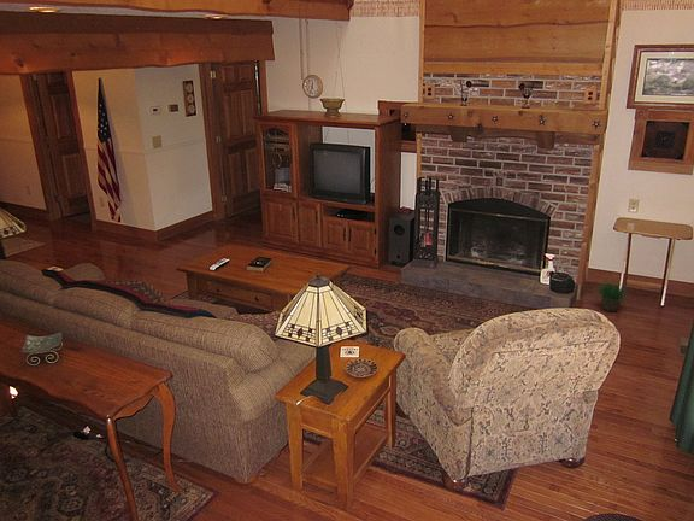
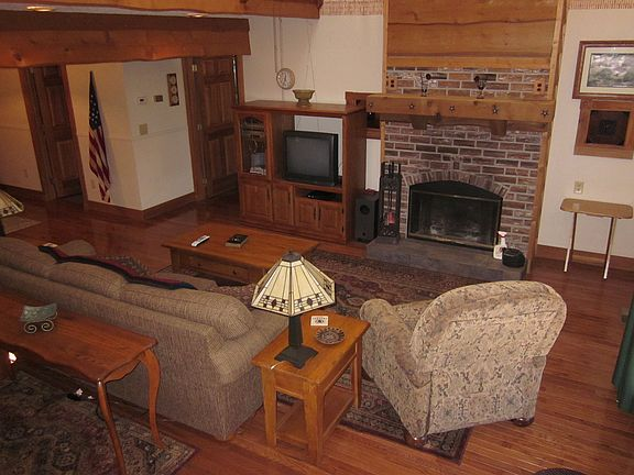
- potted plant (612, 291)
